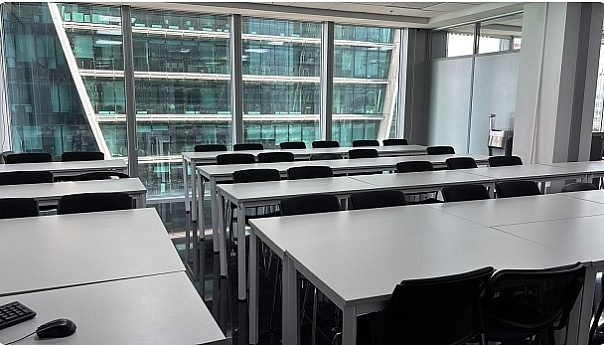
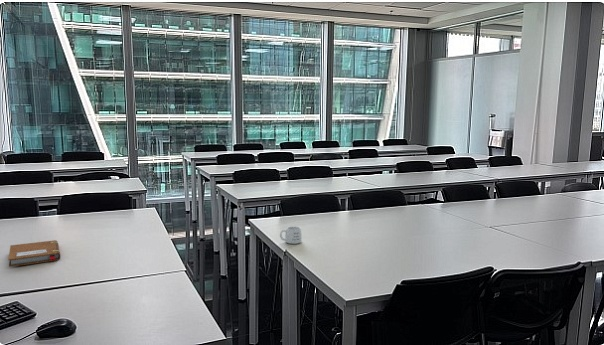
+ mug (290, 235)
+ notebook (35, 252)
